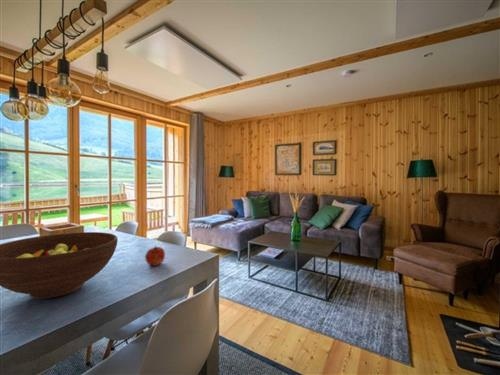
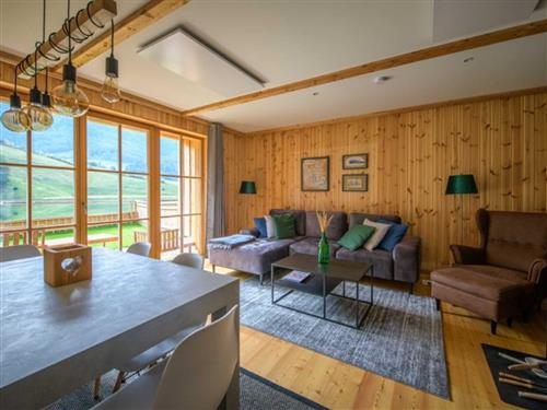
- fruit bowl (58, 266)
- apple (155, 255)
